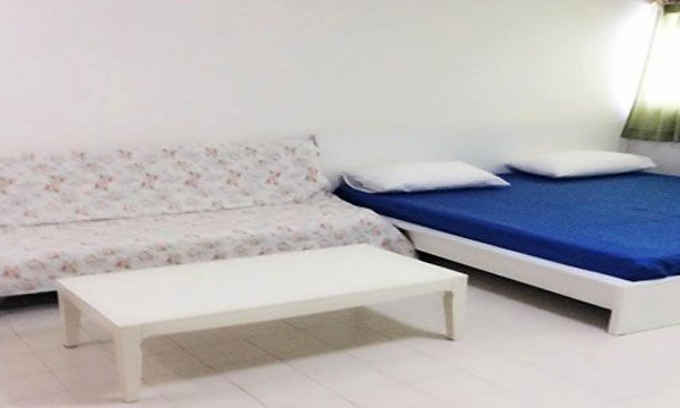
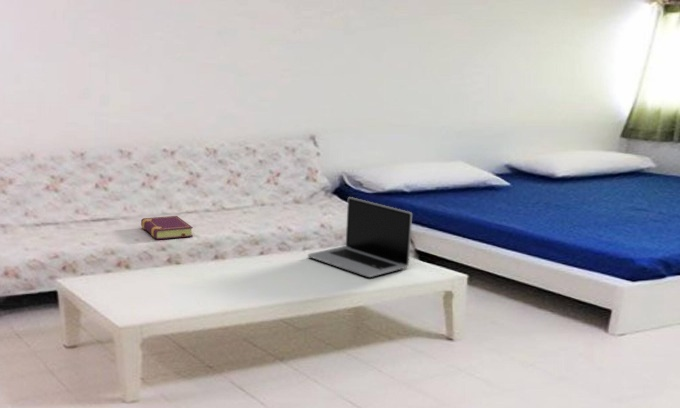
+ laptop (358, 235)
+ book (166, 227)
